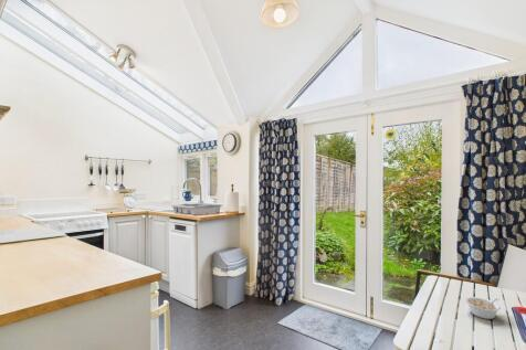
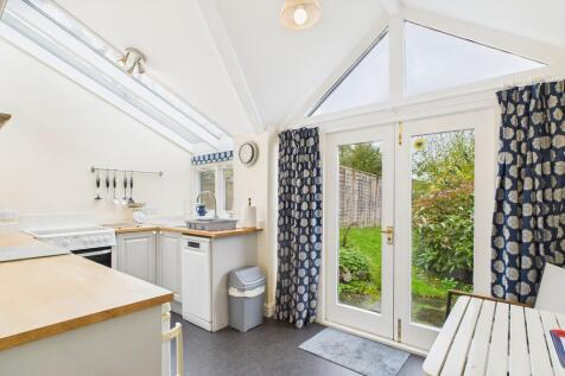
- legume (482, 307)
